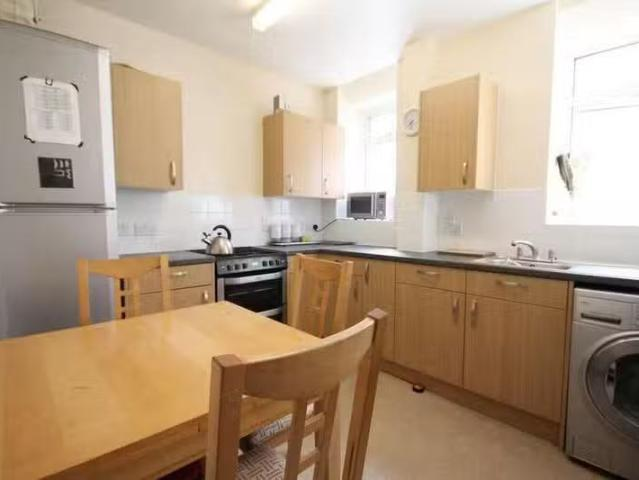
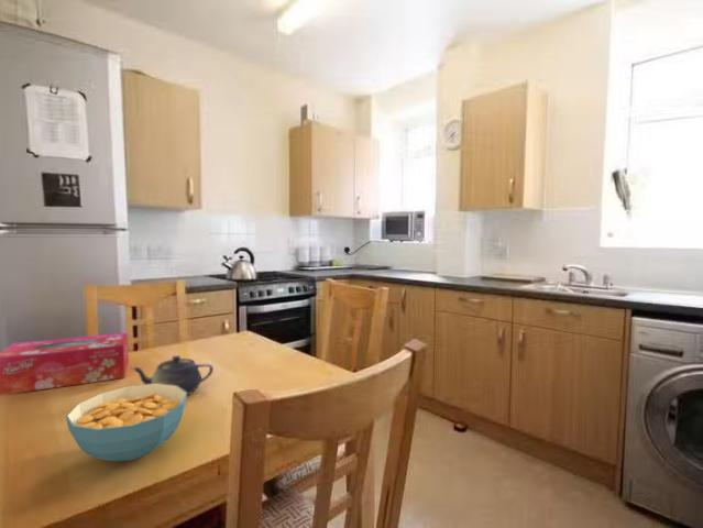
+ cereal bowl (131, 428)
+ tissue box (68, 360)
+ teapot (174, 374)
